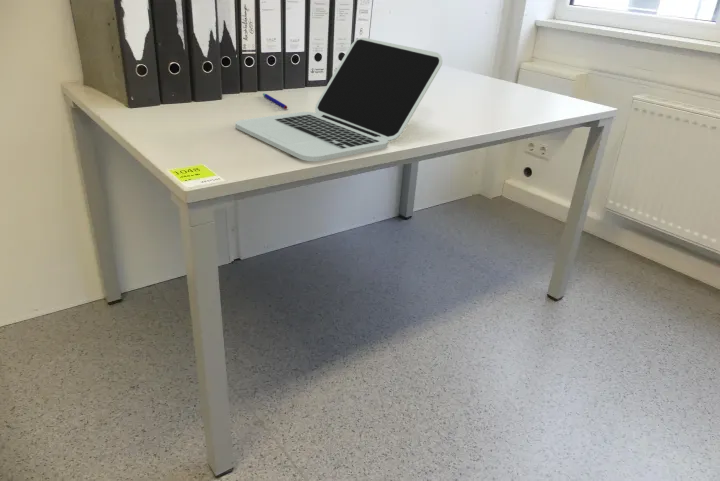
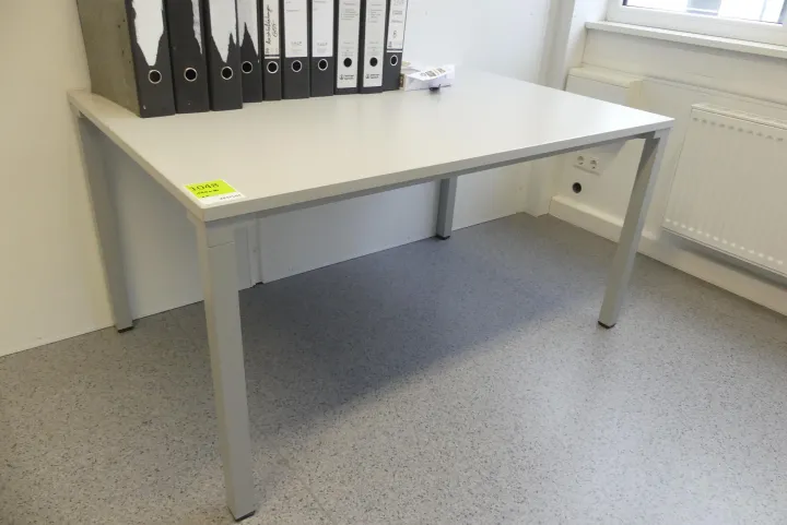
- laptop (336, 91)
- pen (274, 100)
